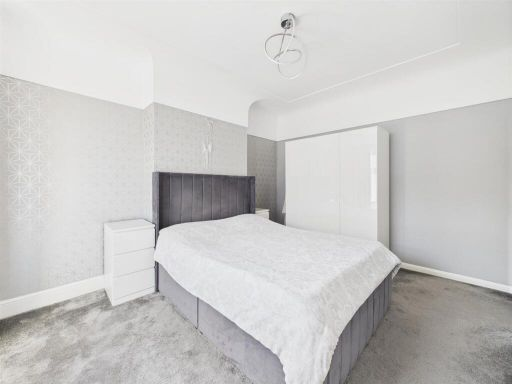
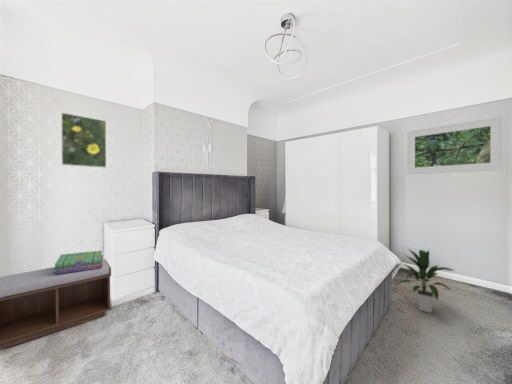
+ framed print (449, 148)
+ bench (57, 296)
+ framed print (85, 141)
+ stack of books (80, 261)
+ indoor plant (422, 277)
